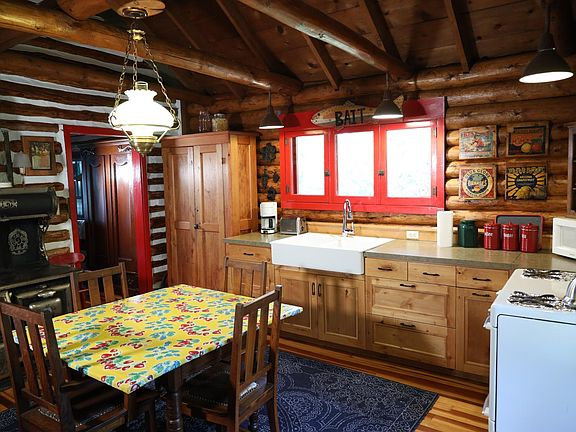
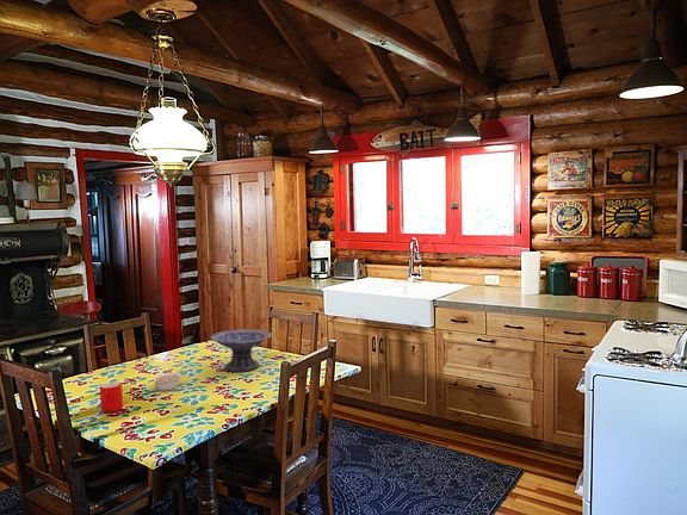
+ legume (167, 380)
+ cup (109, 398)
+ decorative bowl (241, 350)
